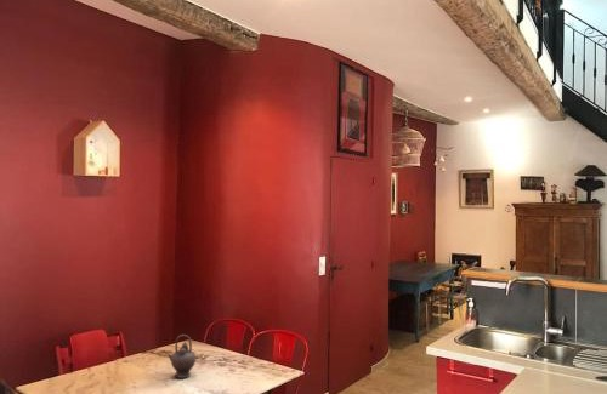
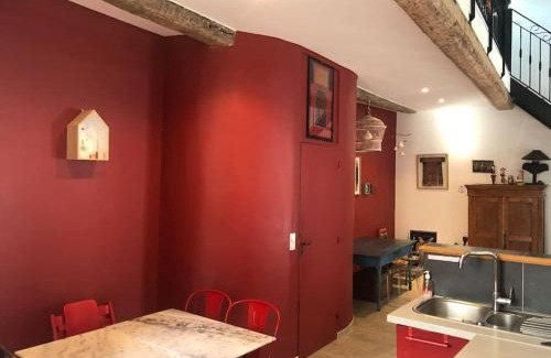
- teapot (180, 354)
